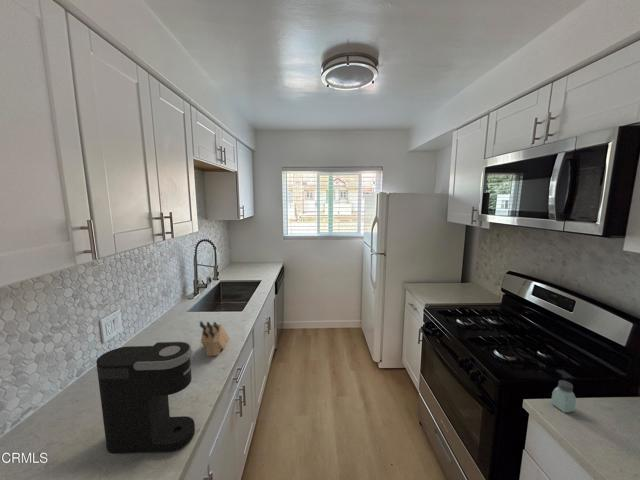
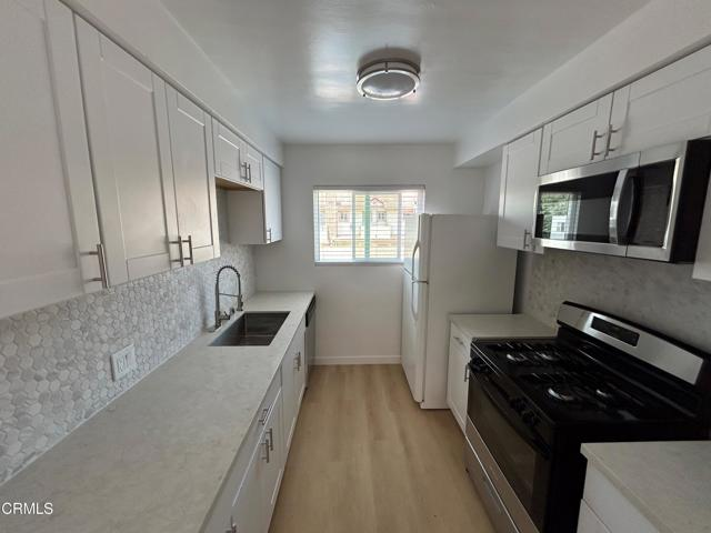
- knife block (214, 331)
- saltshaker (564, 395)
- coffee maker (149, 395)
